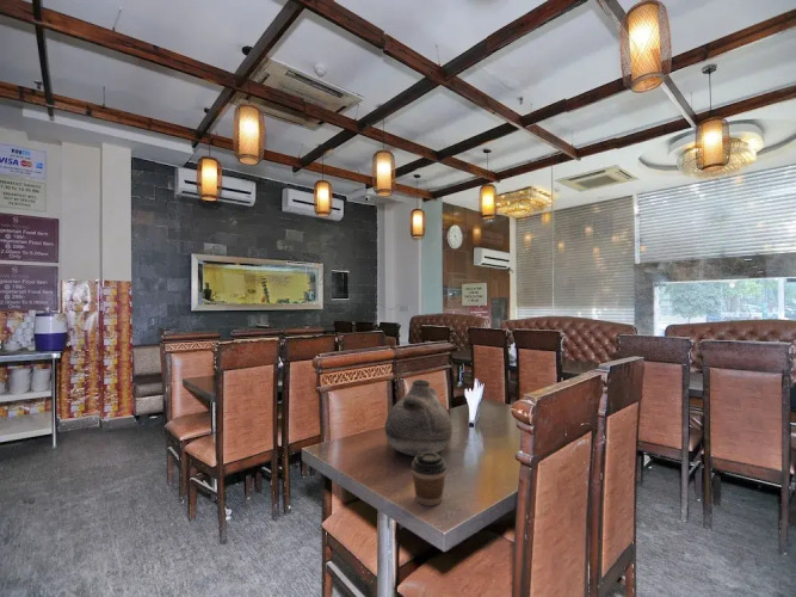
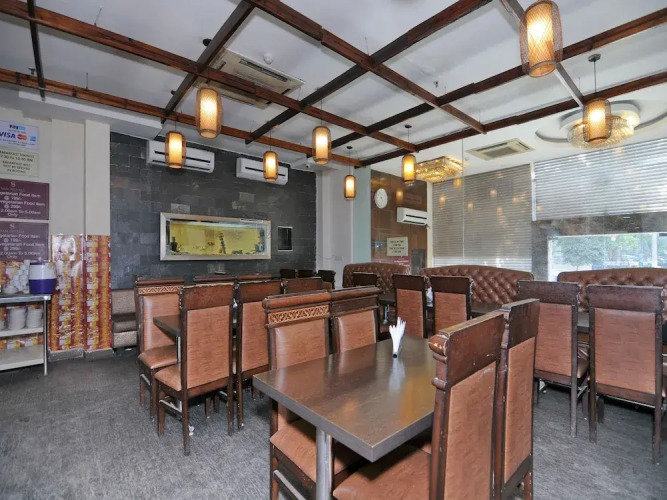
- coffee cup (428, 475)
- vase (418, 414)
